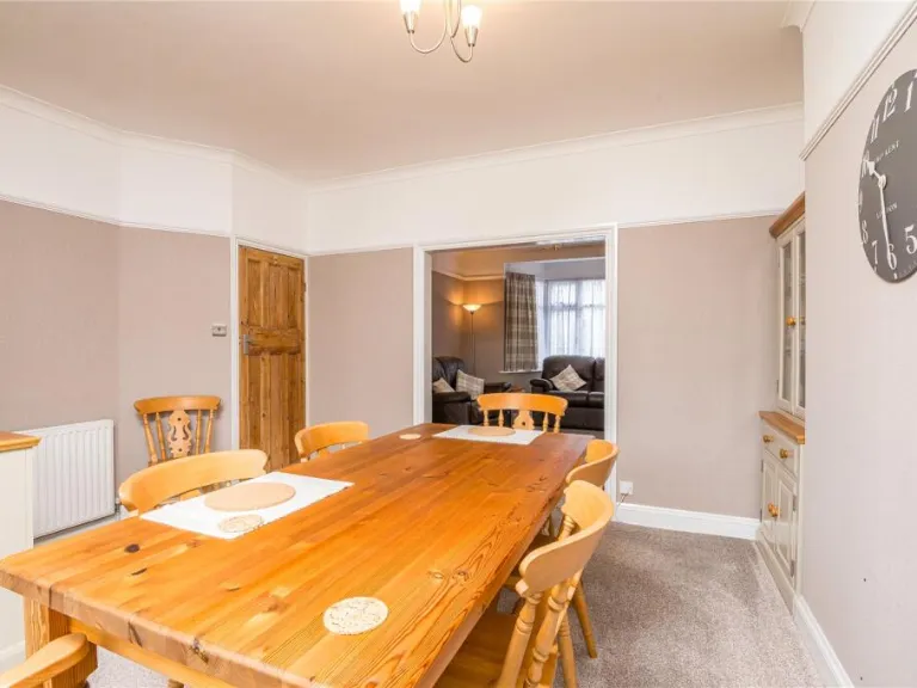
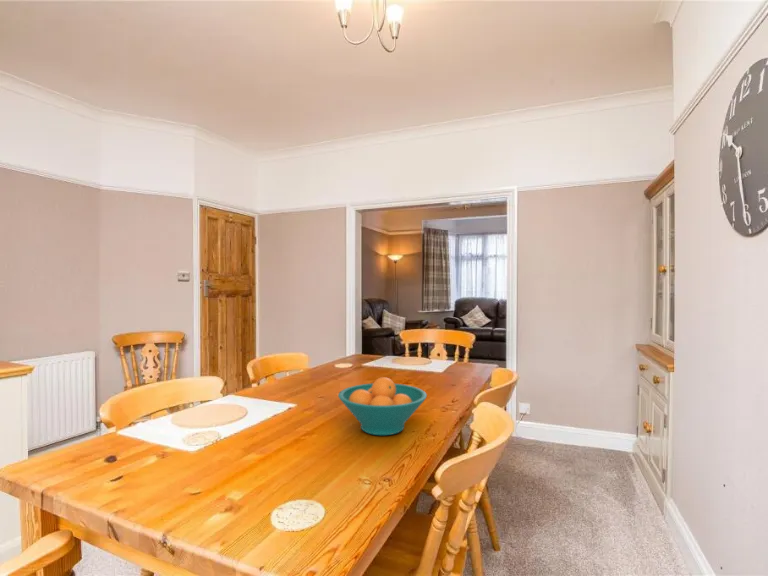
+ fruit bowl (382, 403)
